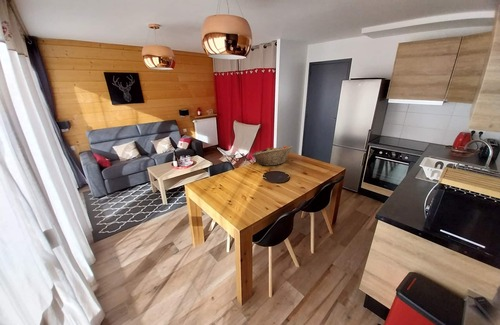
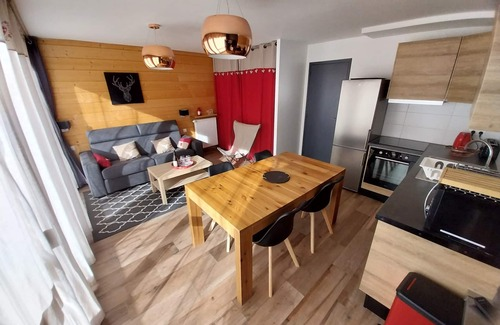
- fruit basket (272, 153)
